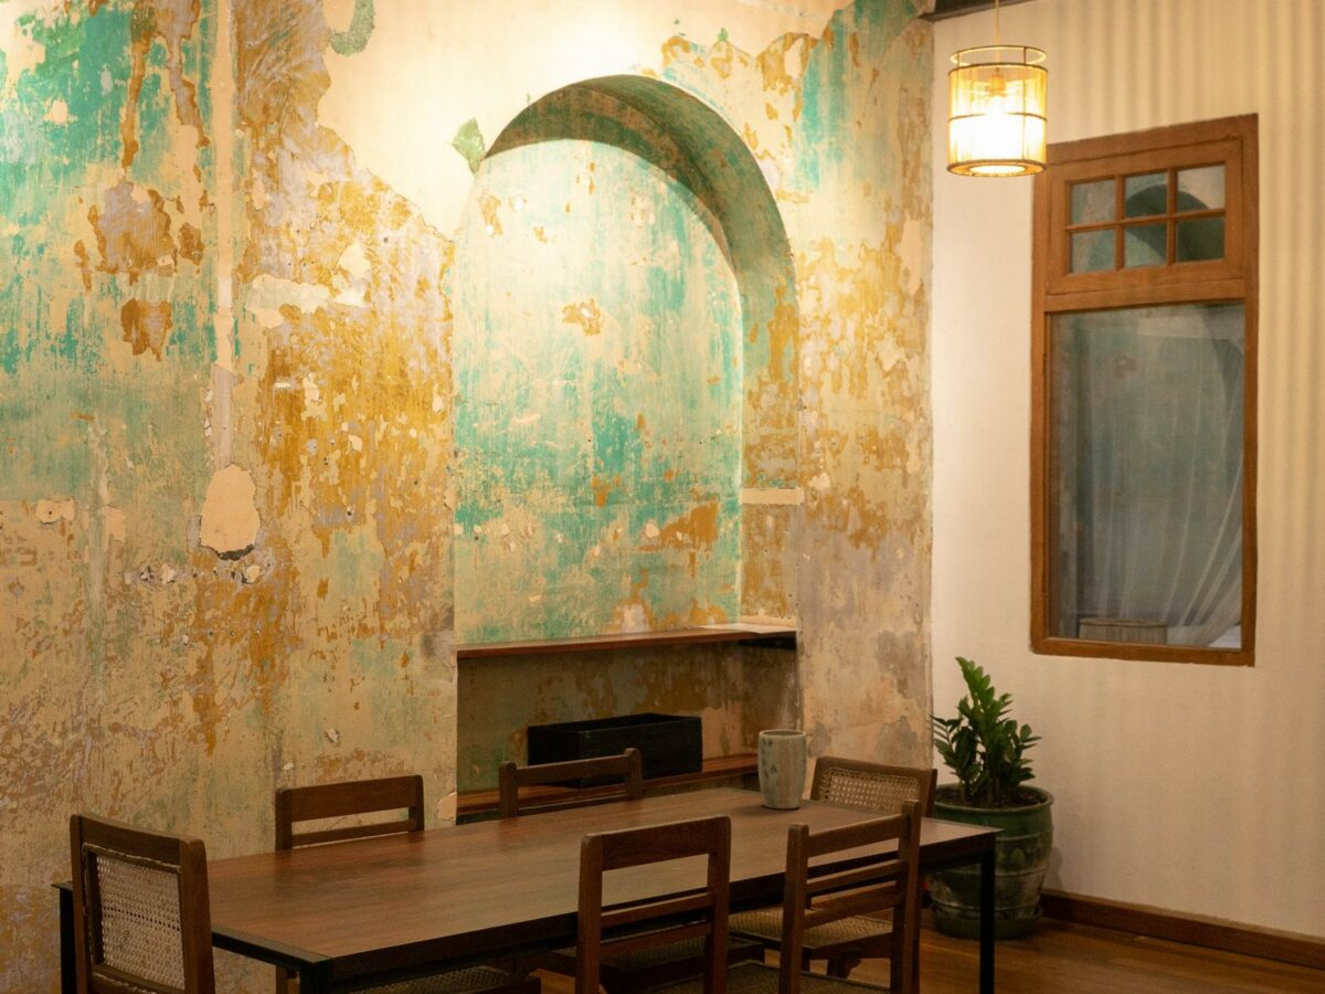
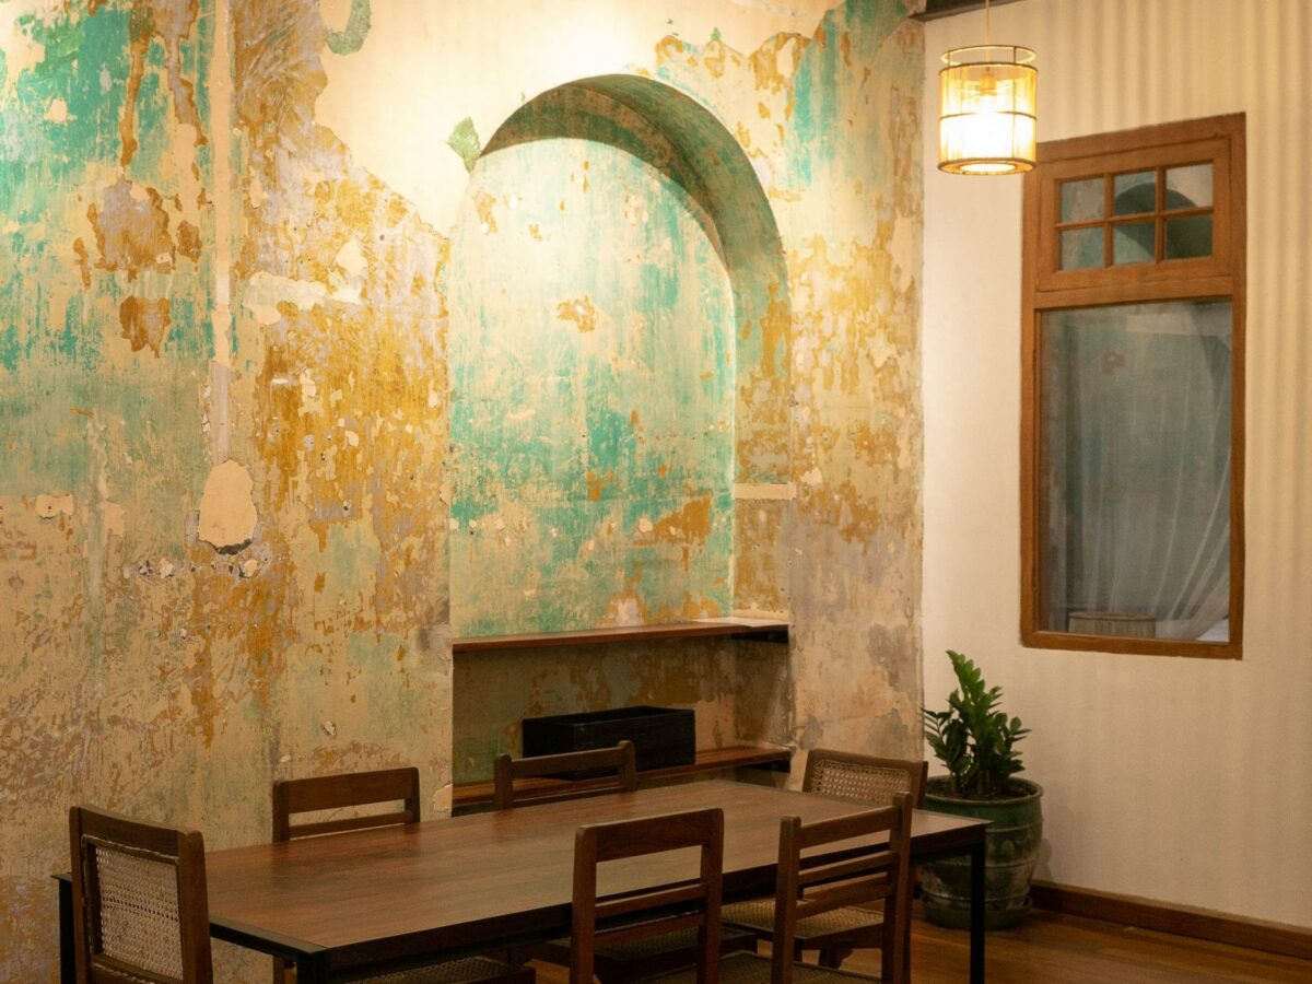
- plant pot (782, 769)
